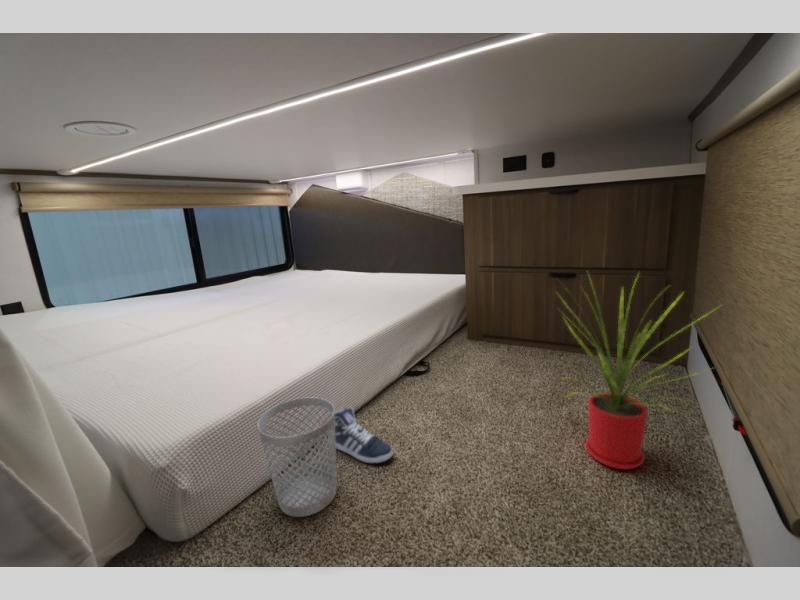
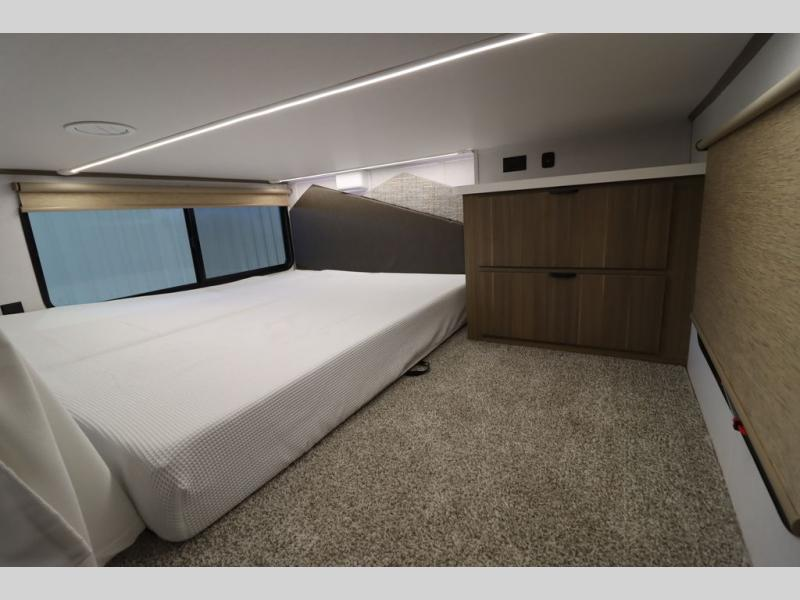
- sneaker (358, 433)
- wastebasket (302, 455)
- house plant (622, 372)
